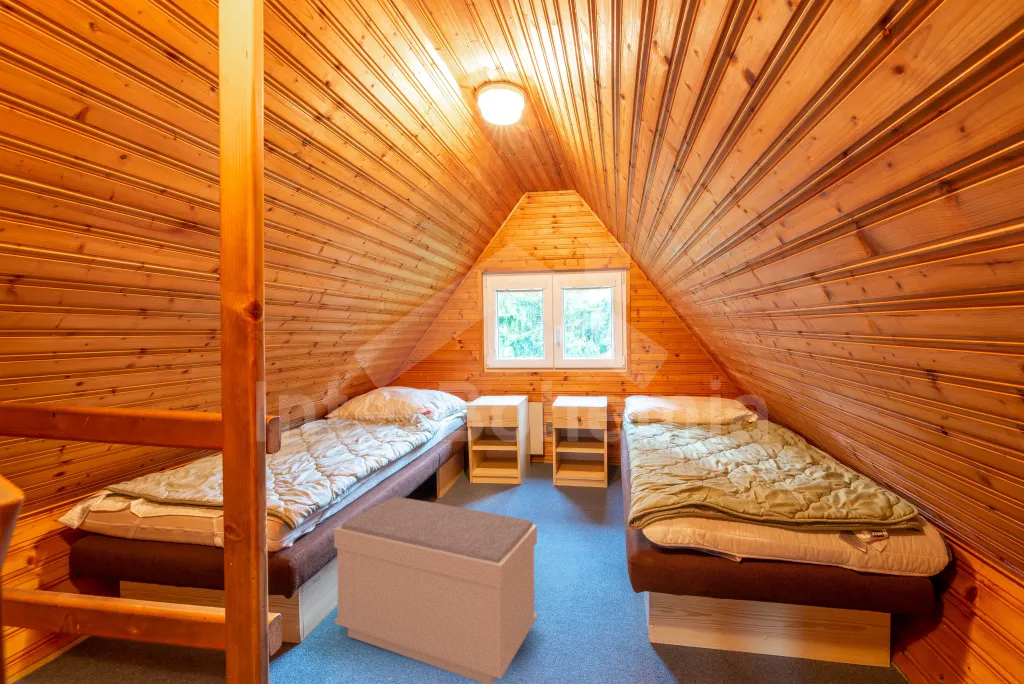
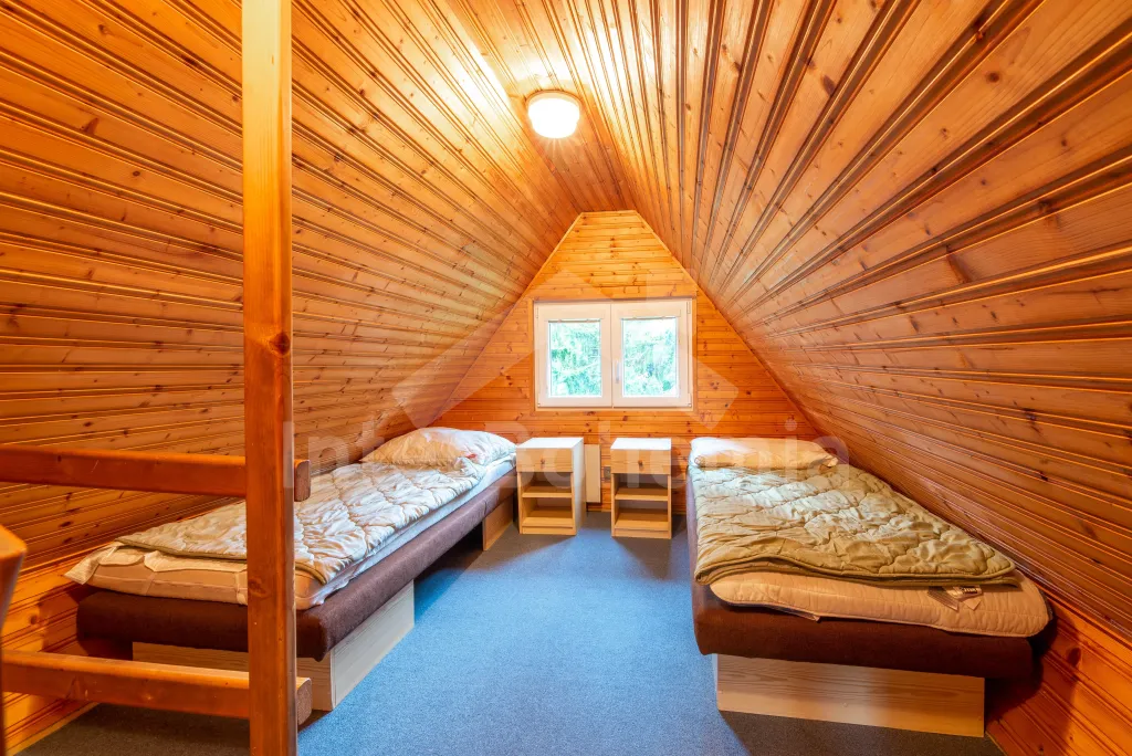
- bench (437, 576)
